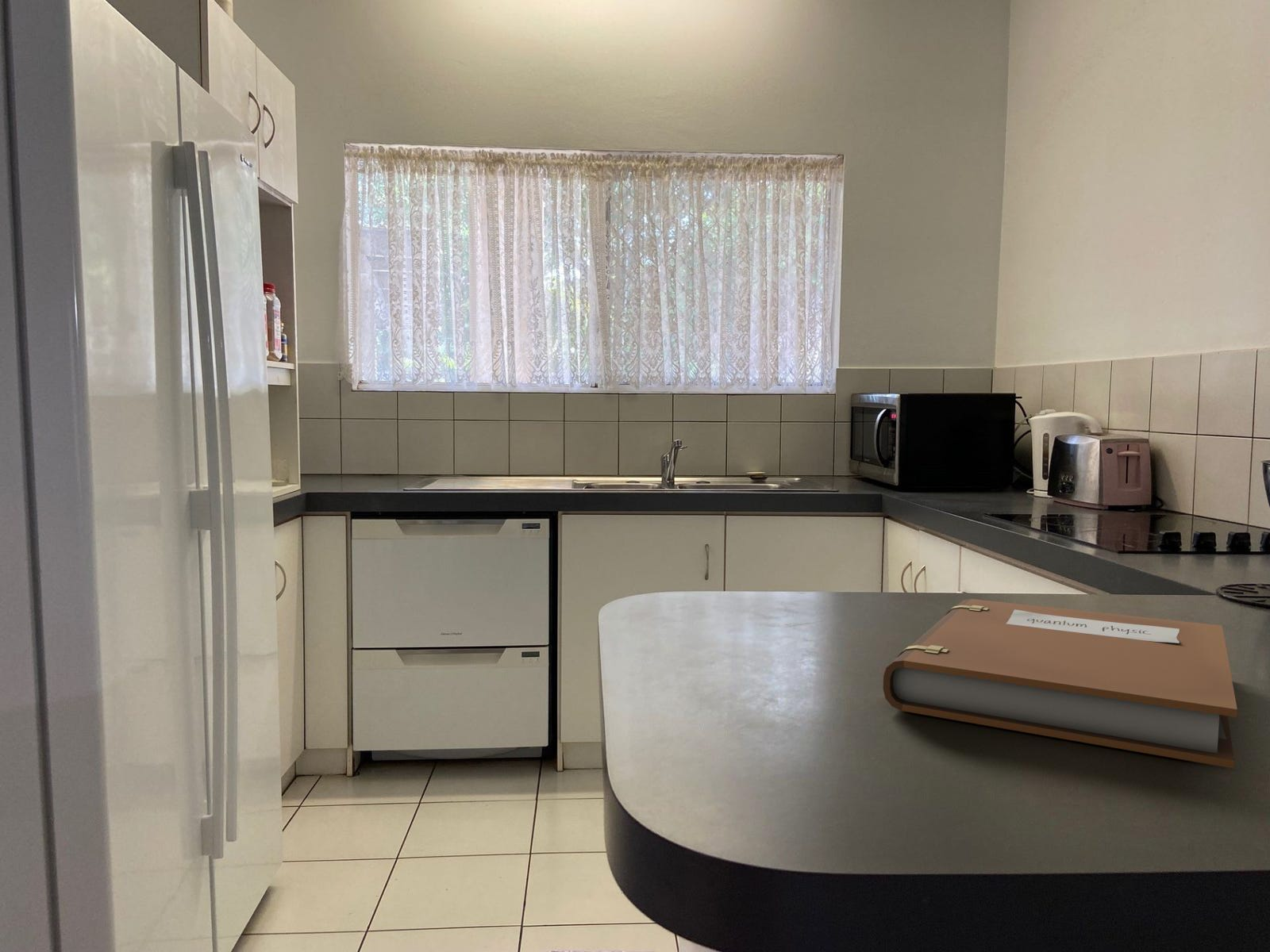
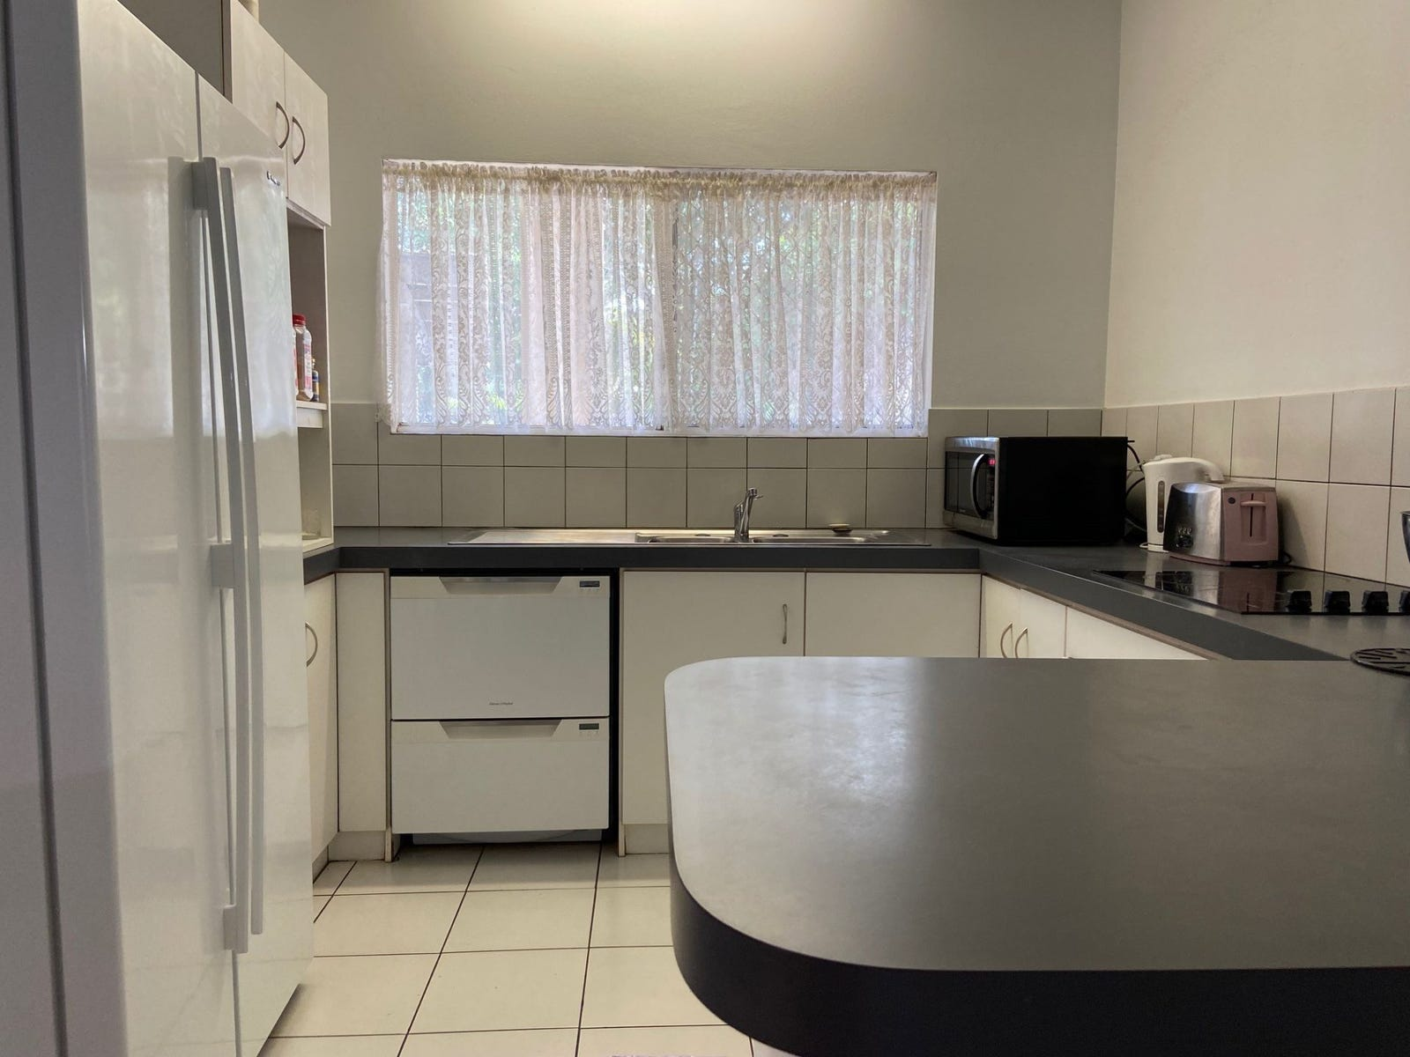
- notebook (1064, 662)
